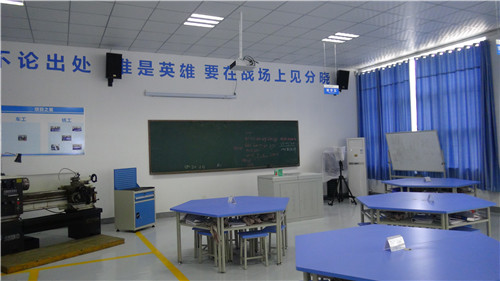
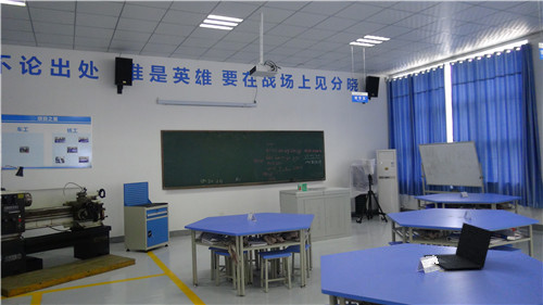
+ laptop (457, 244)
